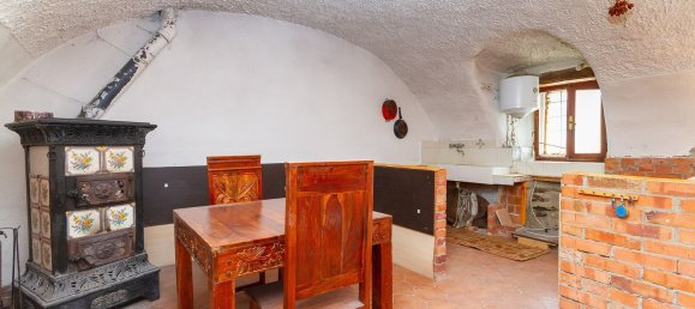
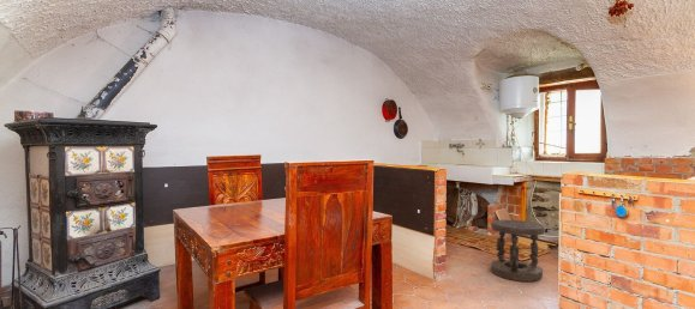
+ stool (516, 248)
